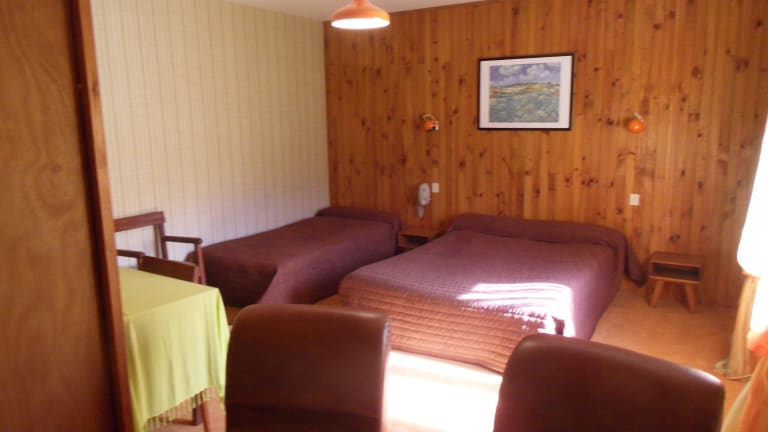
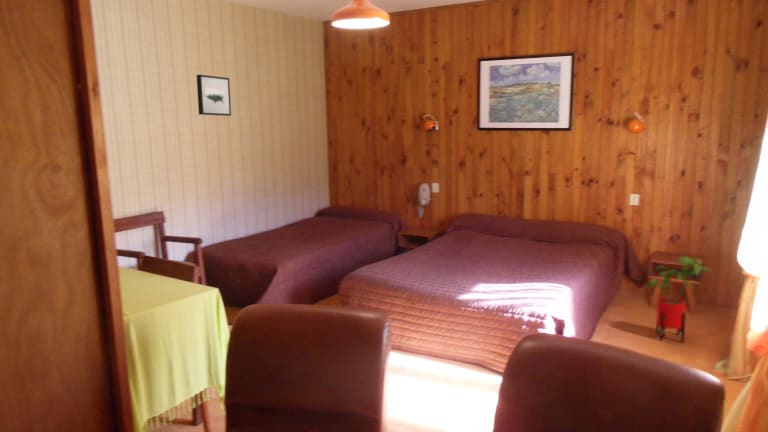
+ wall art (214, 95)
+ house plant (673, 298)
